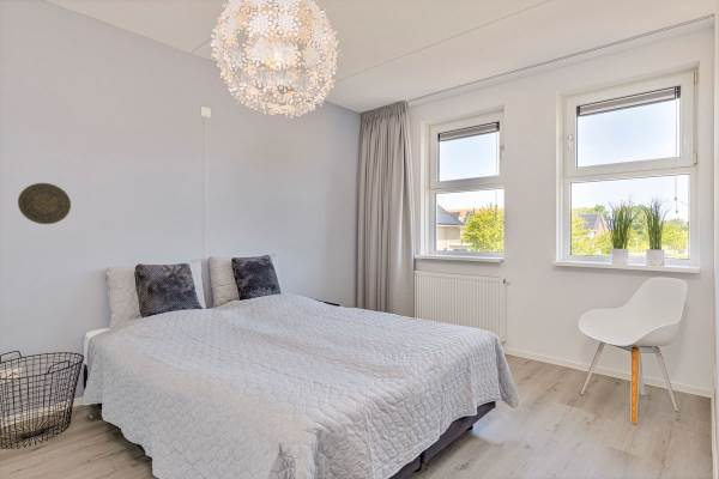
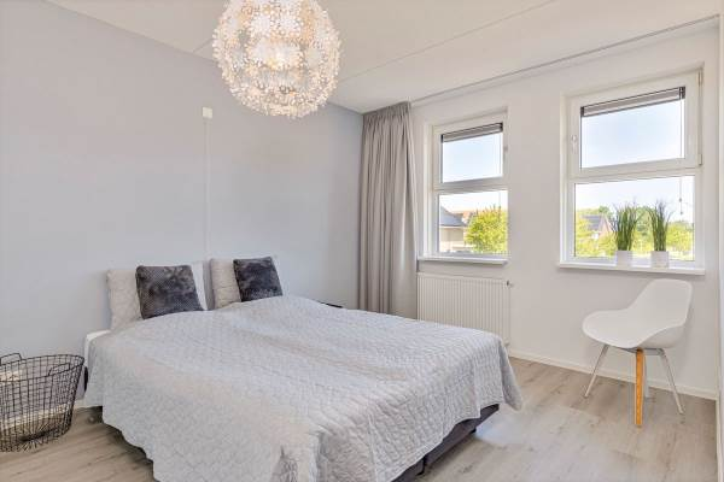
- decorative plate (46, 202)
